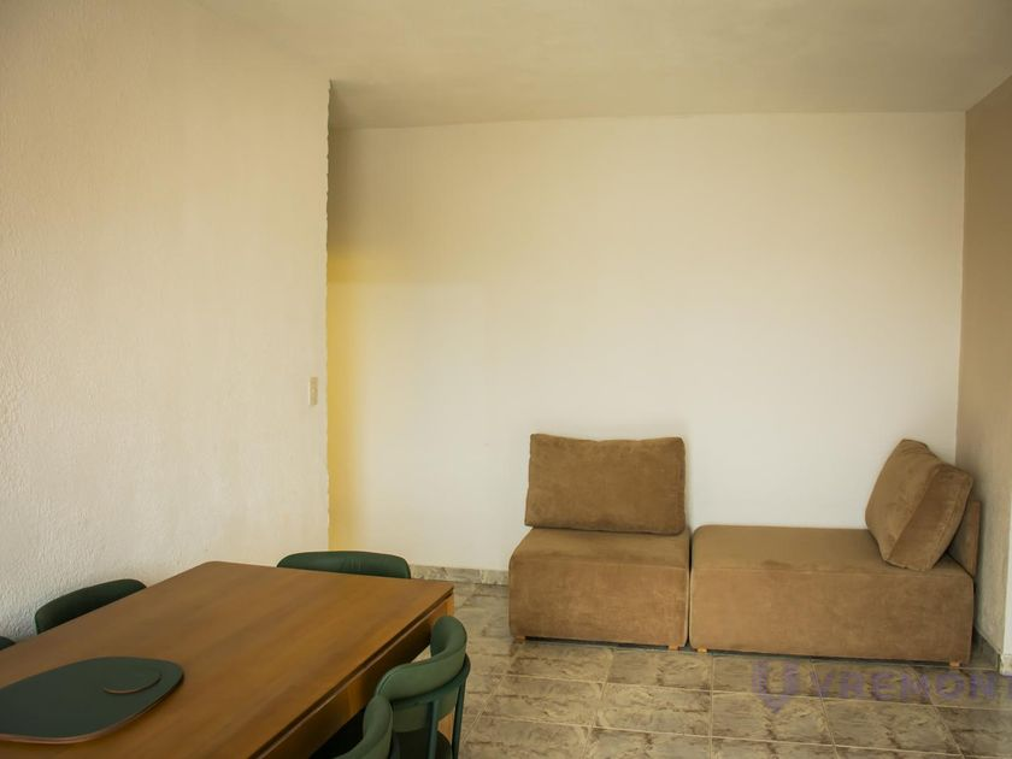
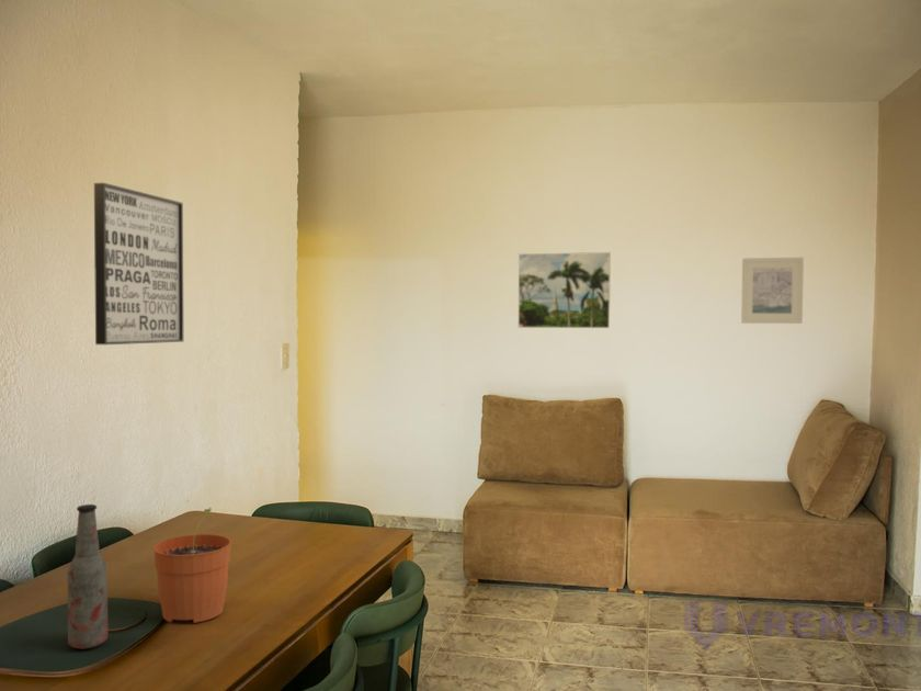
+ plant pot (193, 560)
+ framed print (564, 291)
+ bottle (87, 575)
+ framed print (772, 291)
+ wall art (141, 268)
